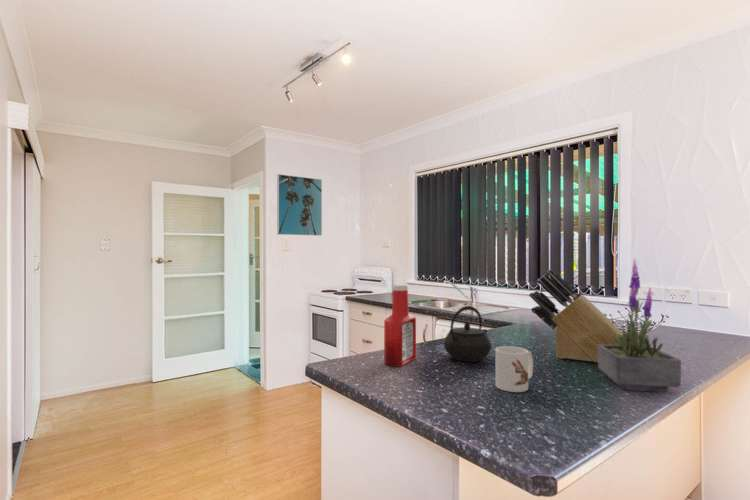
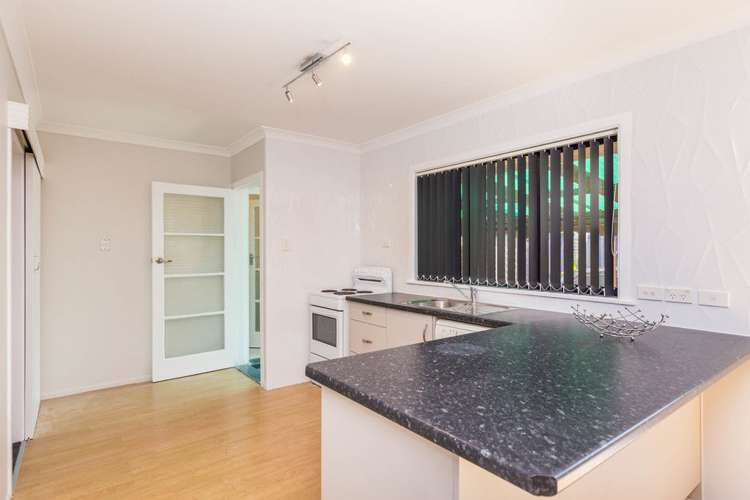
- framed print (300, 206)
- mug (516, 367)
- kettle (469, 331)
- potted plant (636, 321)
- soap bottle (400, 322)
- knife block (584, 314)
